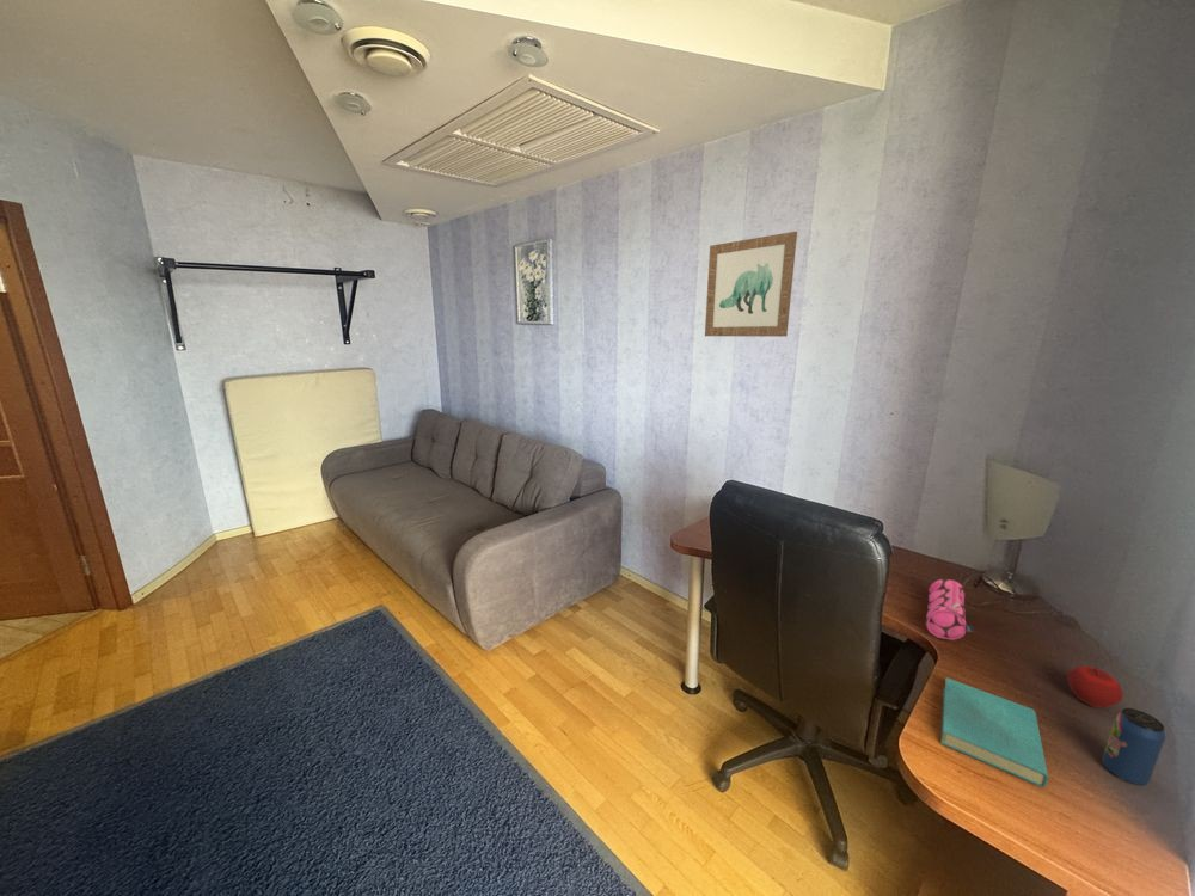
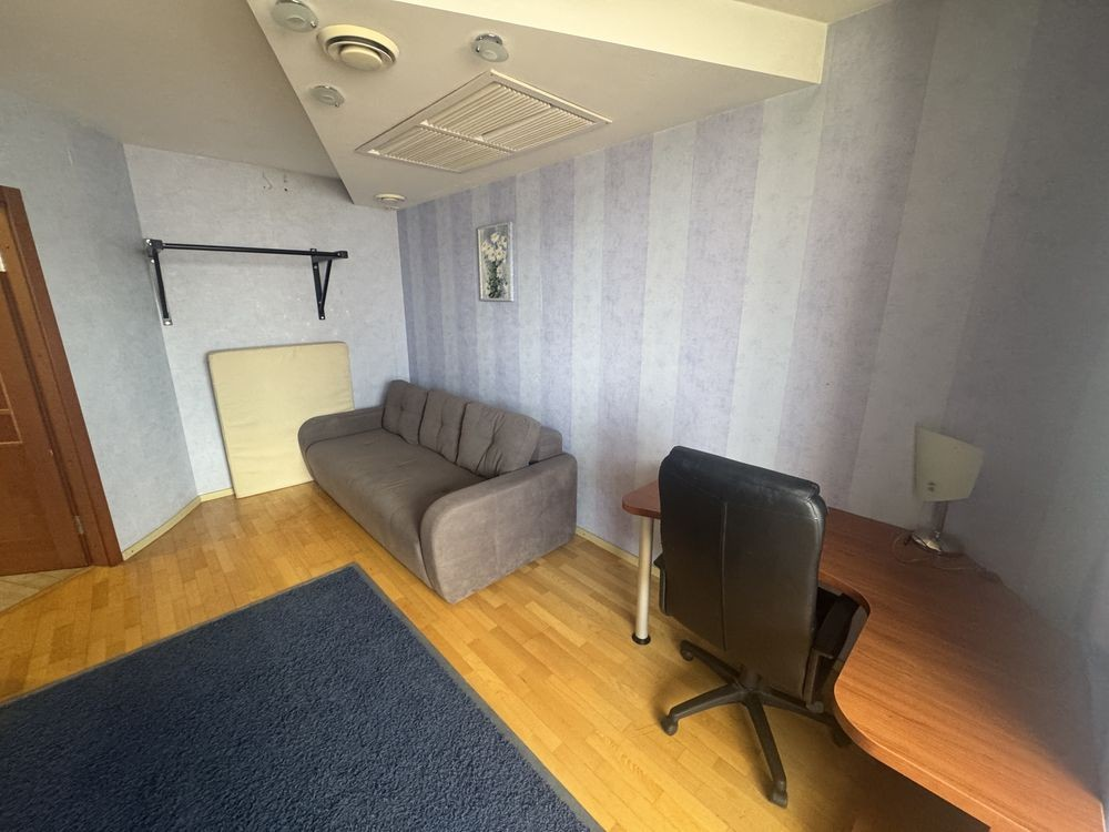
- pencil case (948, 606)
- book (989, 725)
- wall art (746, 288)
- apple (1093, 685)
- beverage can (1133, 744)
